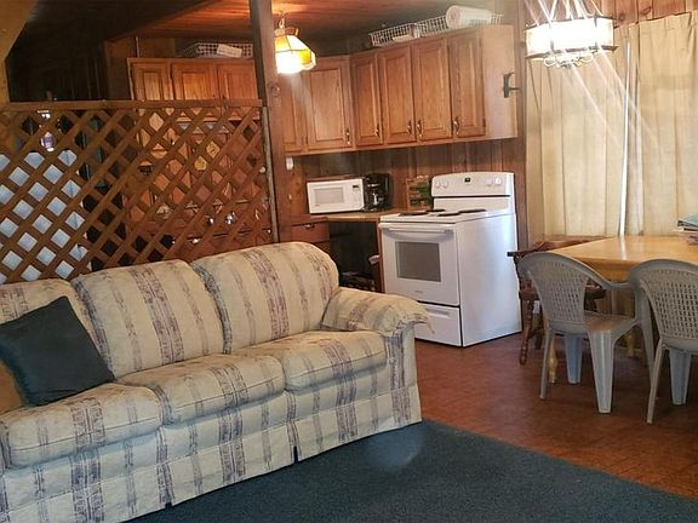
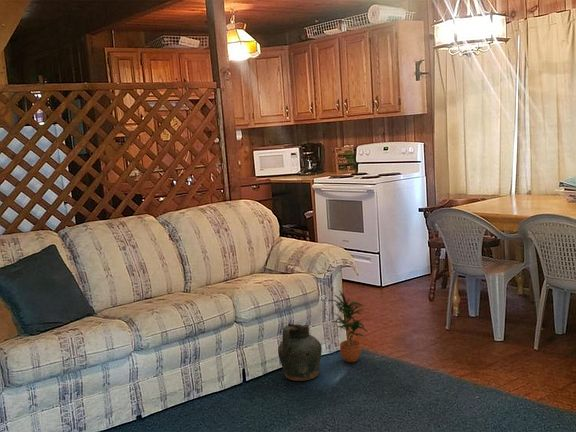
+ ceramic jug (299, 348)
+ potted plant (348, 324)
